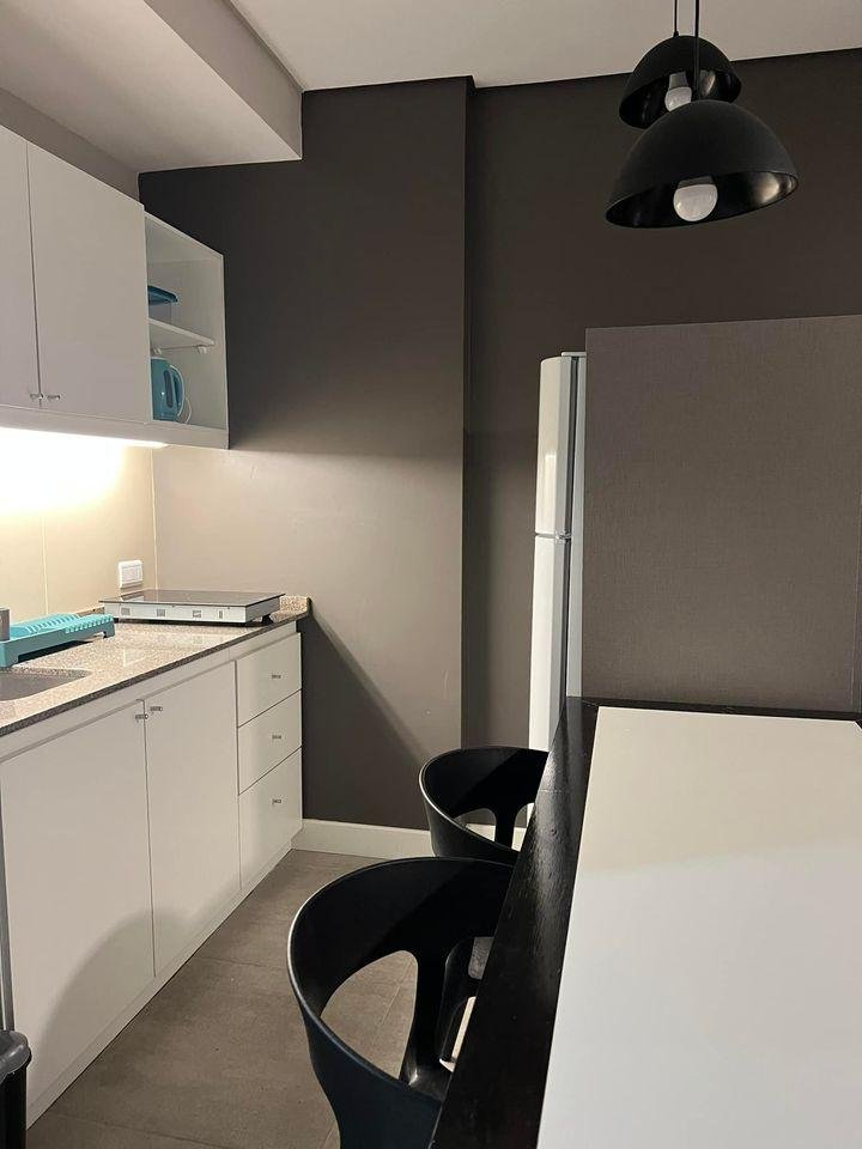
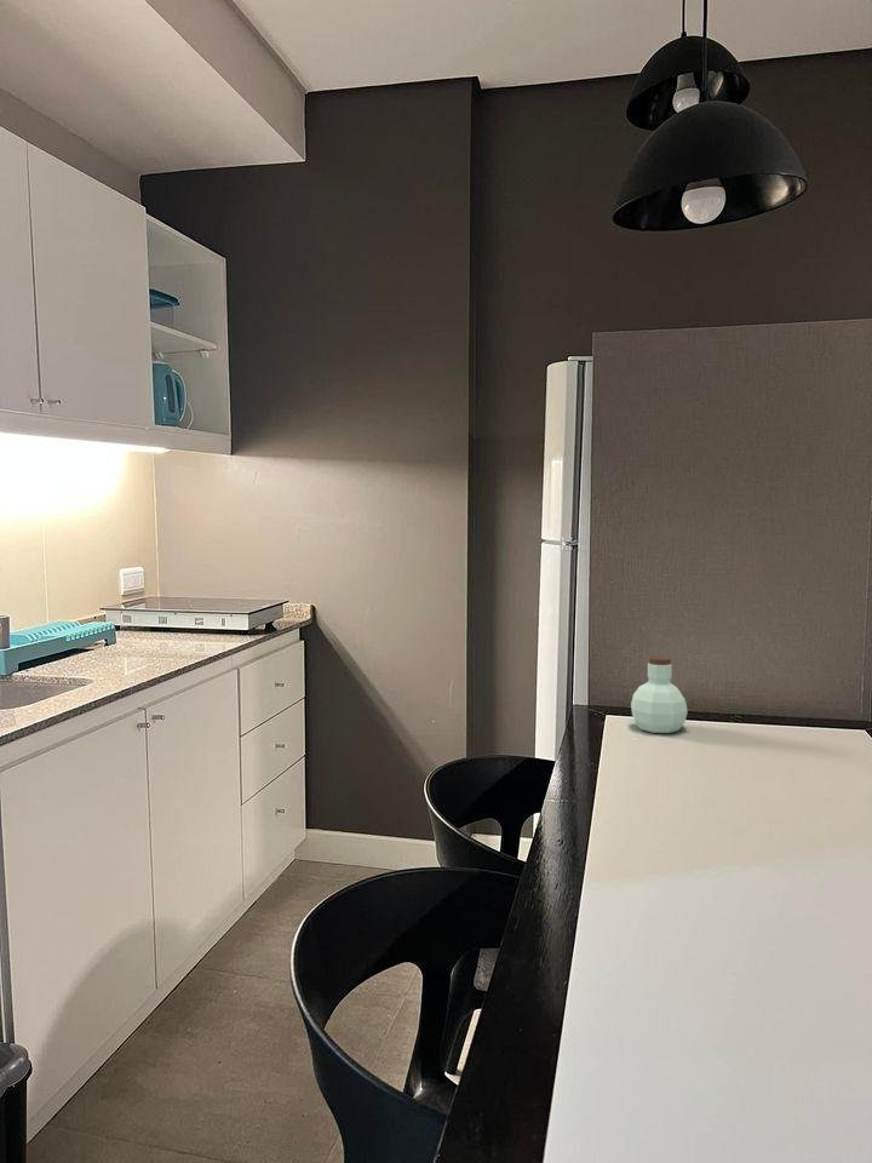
+ jar (659, 693)
